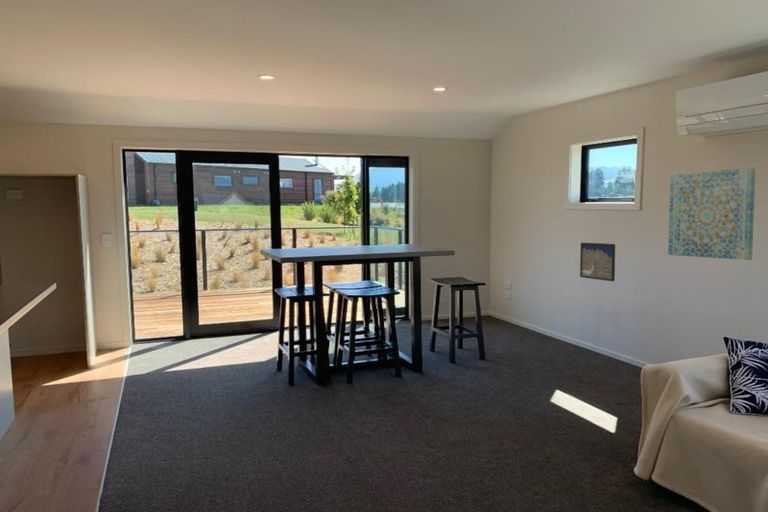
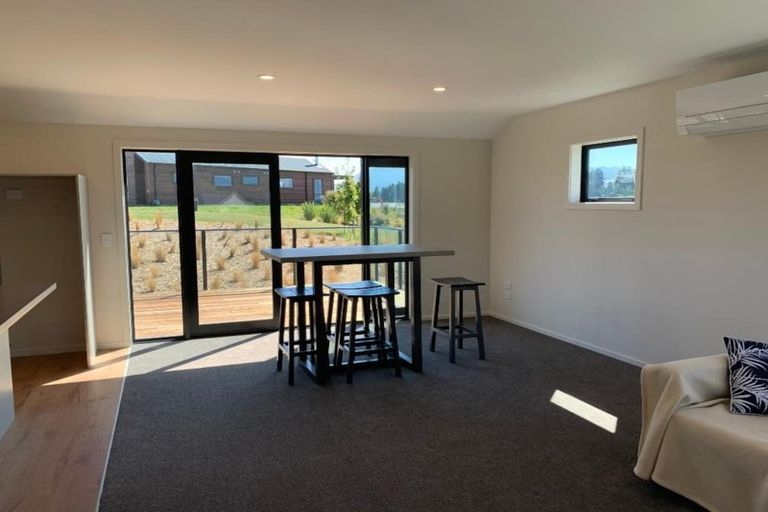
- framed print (597, 261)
- wall art (708, 214)
